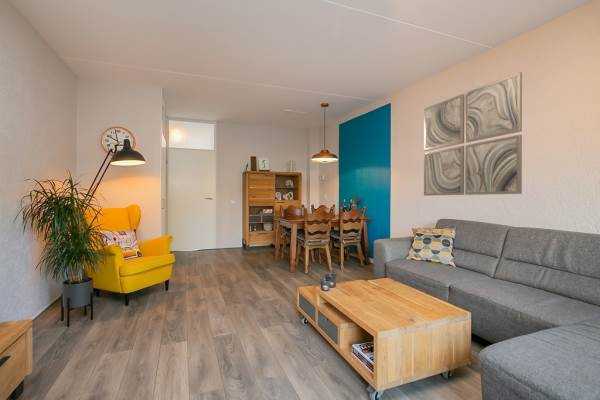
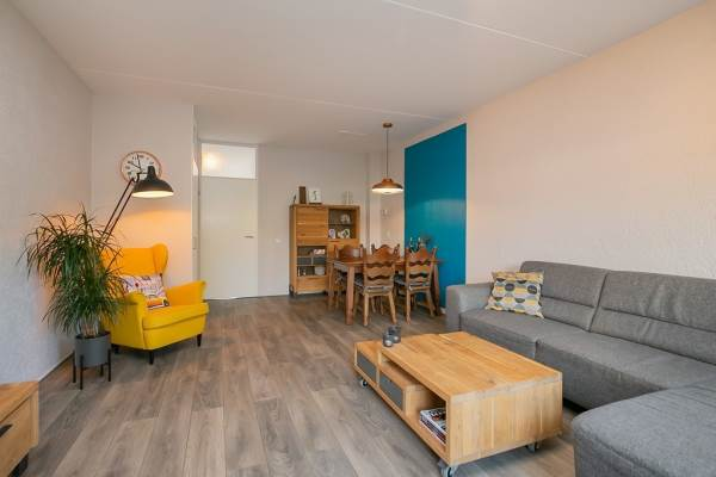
- wall art (465, 145)
